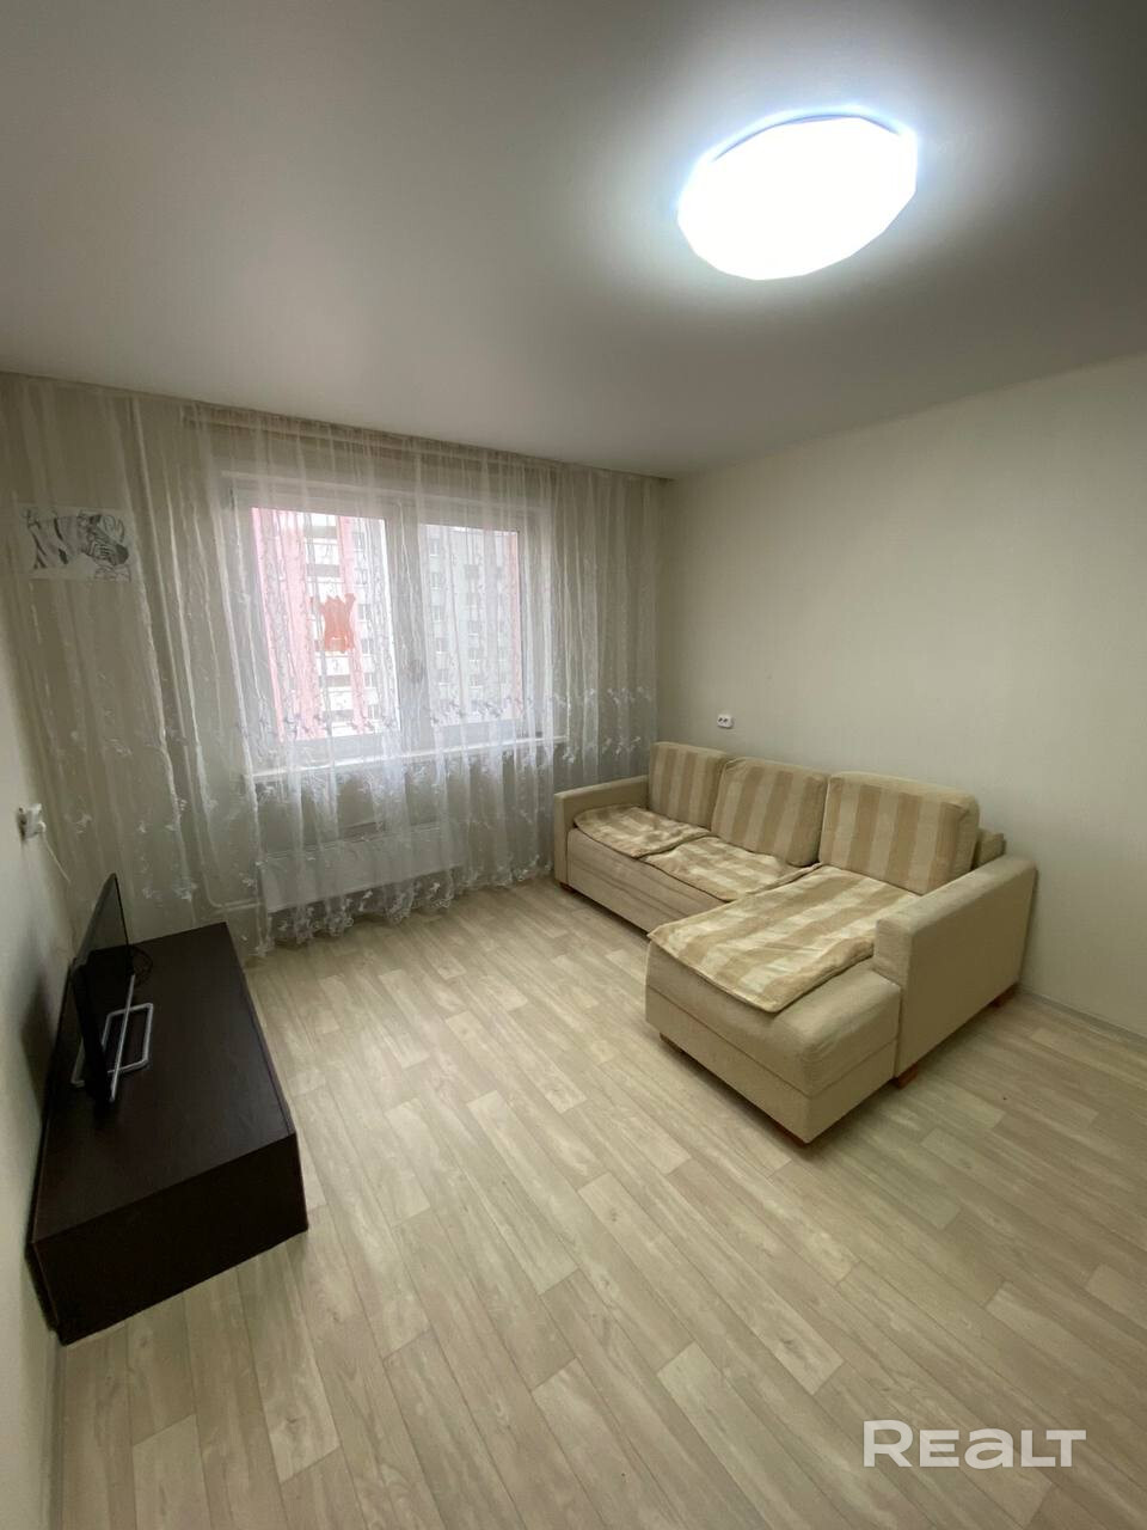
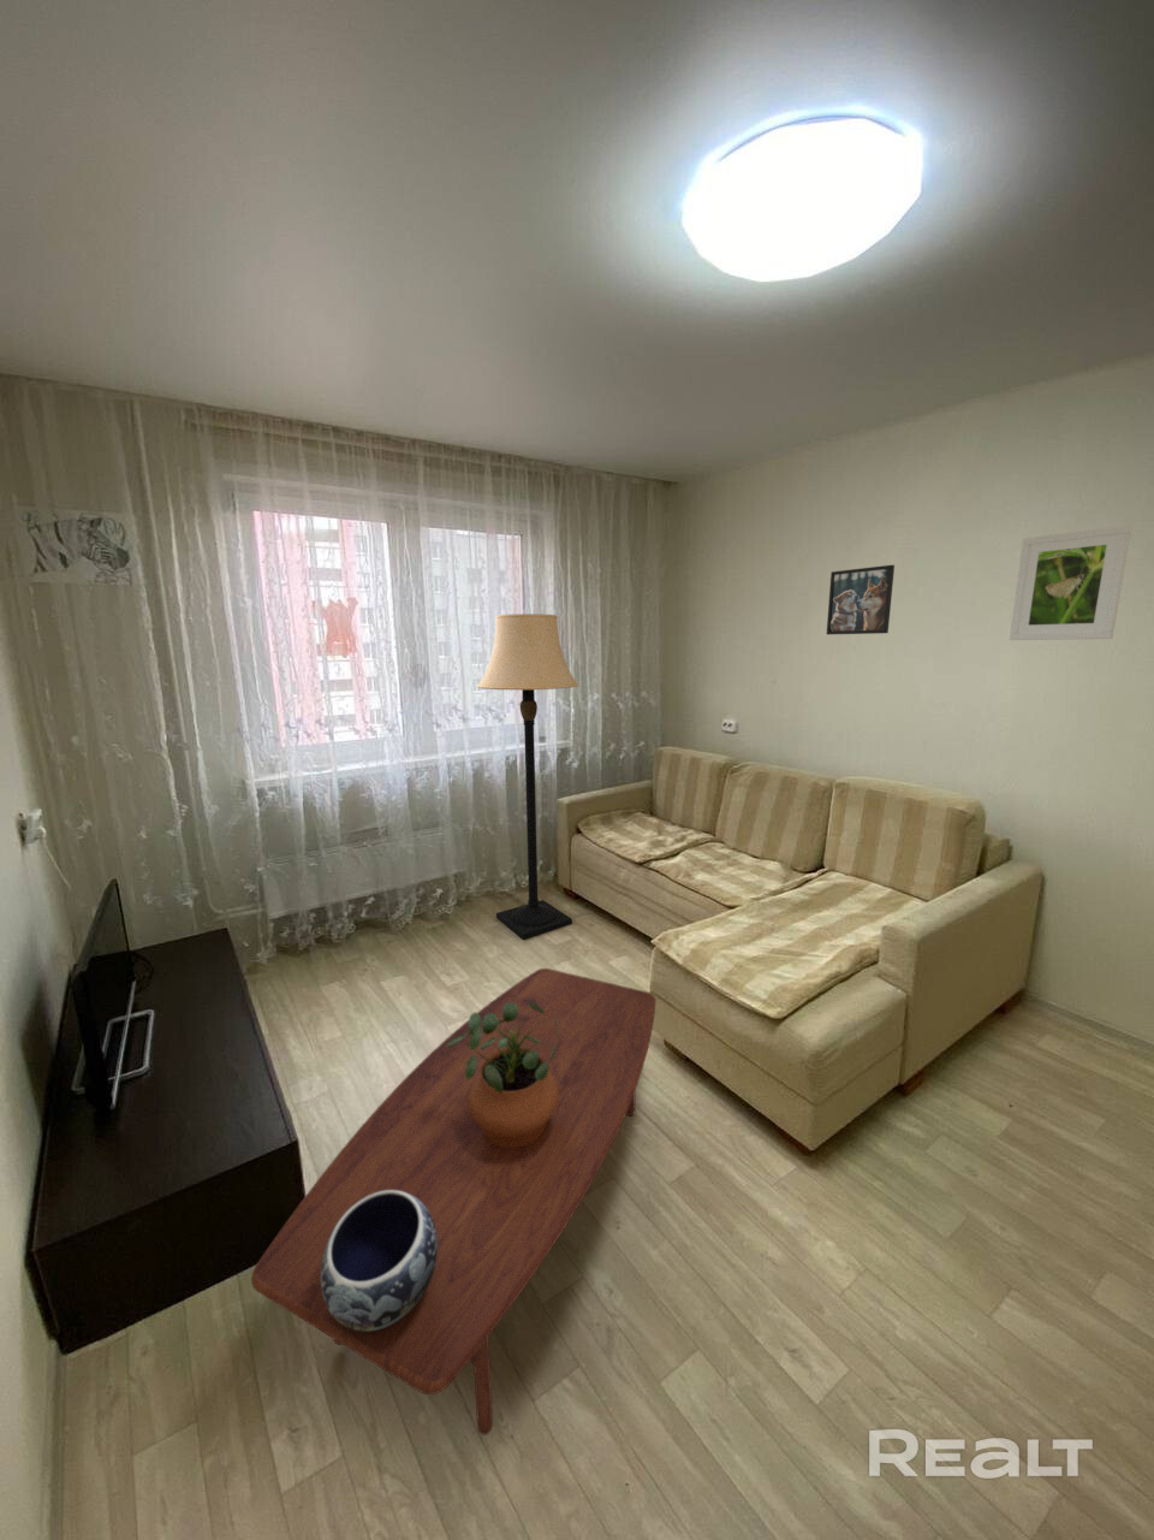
+ decorative bowl (383, 1256)
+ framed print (858, 601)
+ coffee table (510, 1152)
+ potted plant (502, 1066)
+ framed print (1067, 586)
+ lamp (530, 776)
